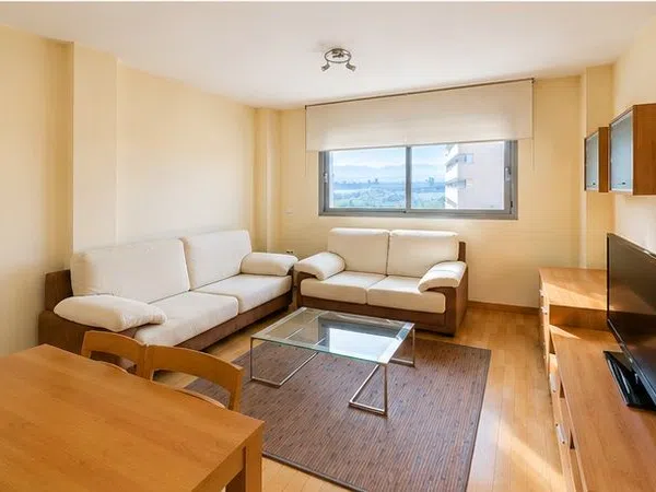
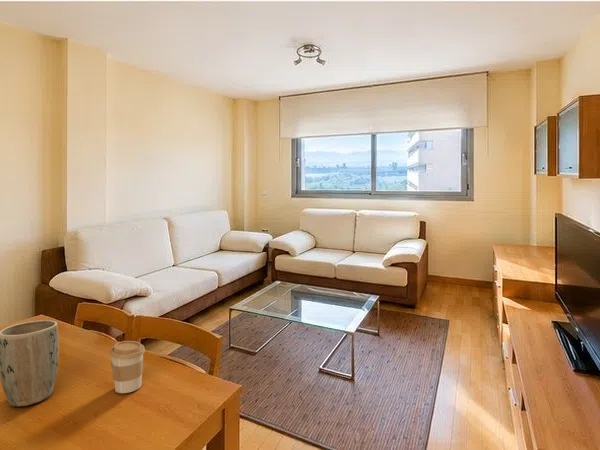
+ plant pot (30, 362)
+ coffee cup (127, 365)
